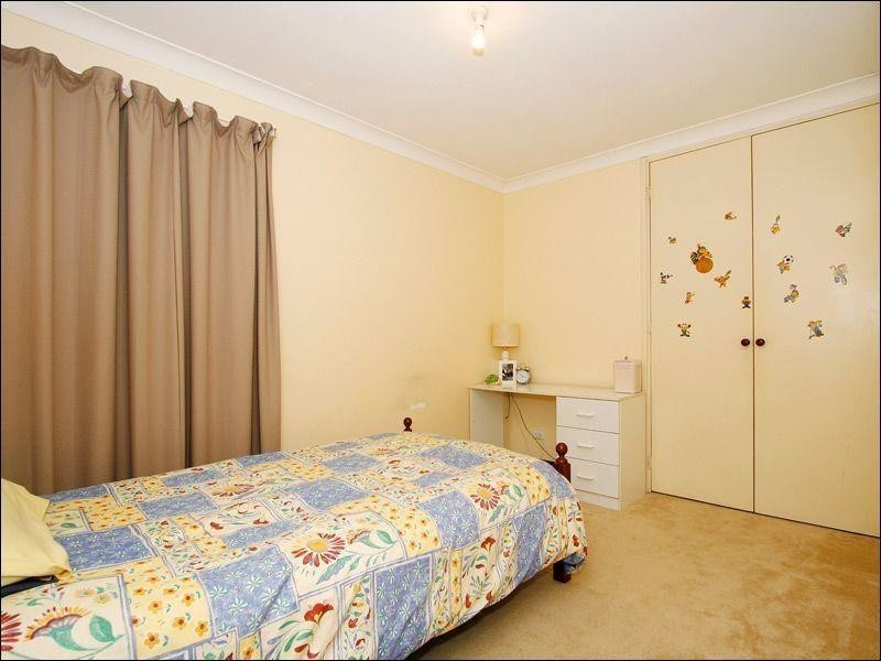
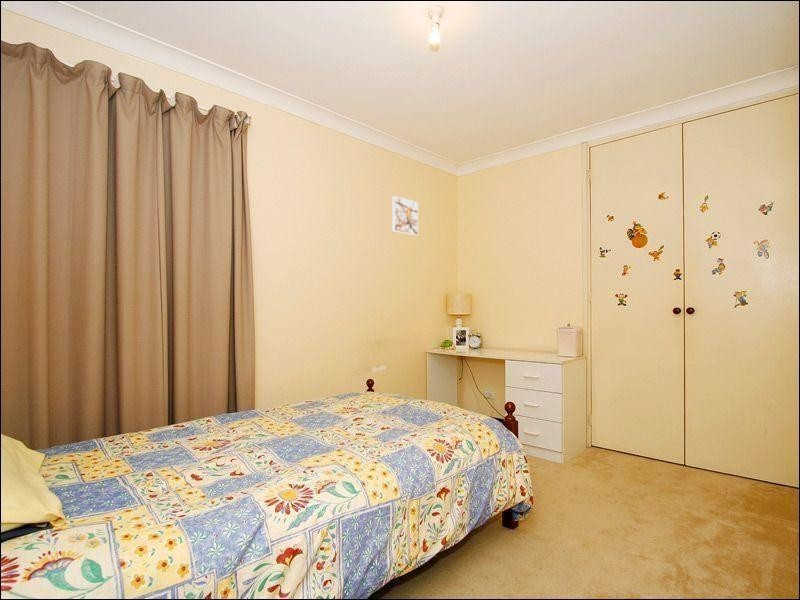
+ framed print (405, 216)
